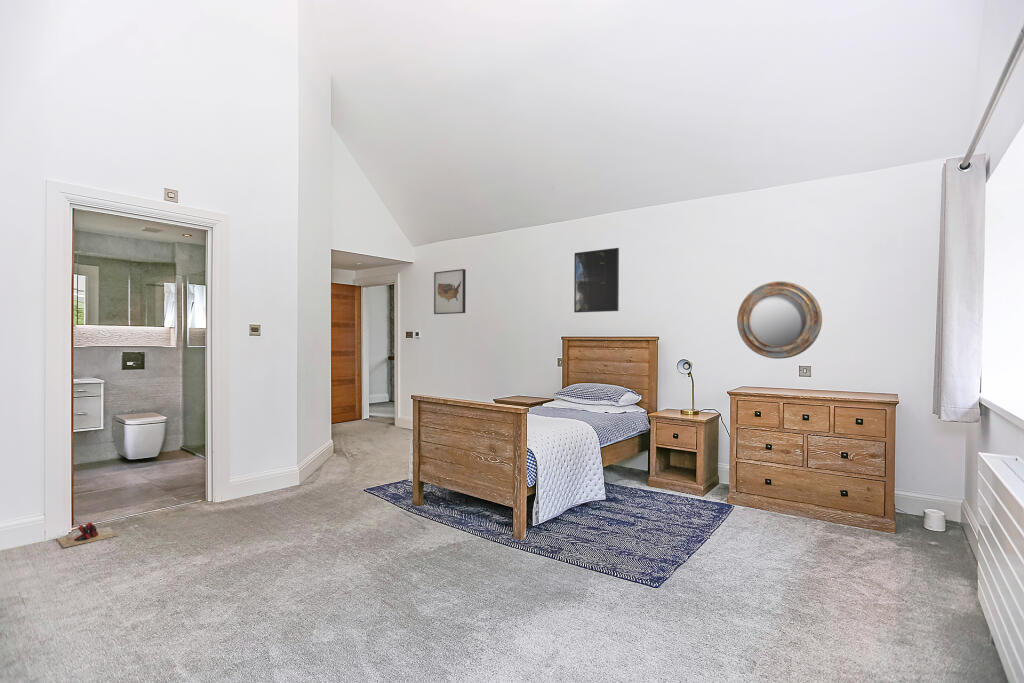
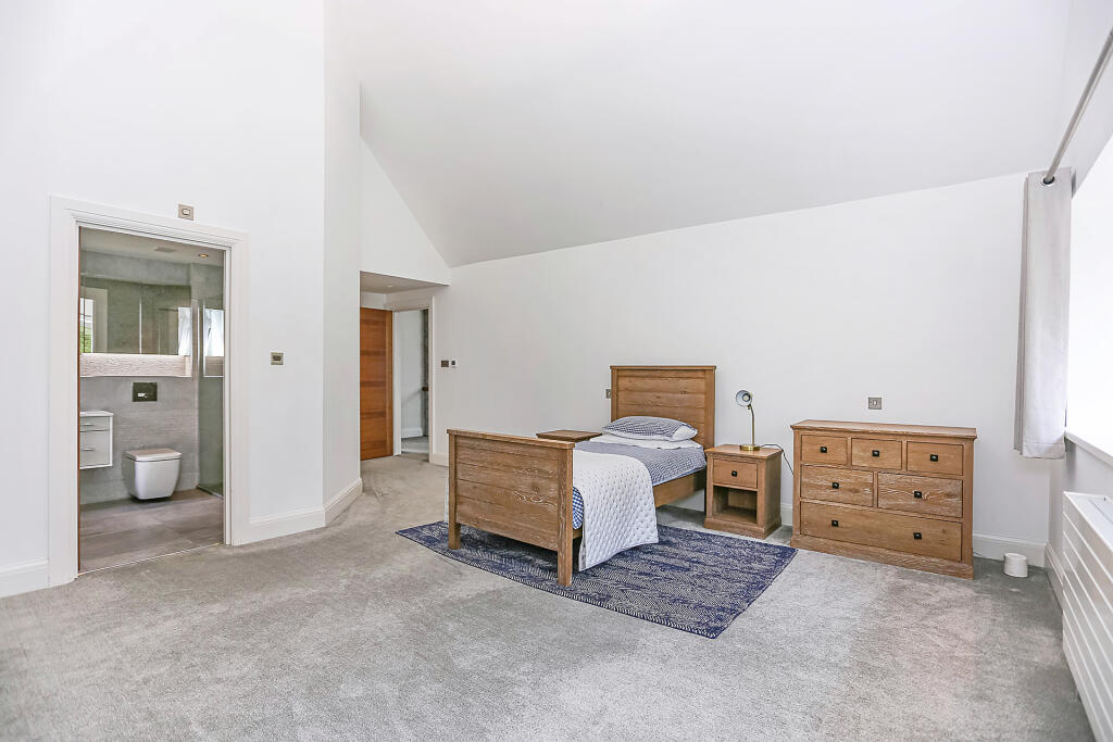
- wall art (449, 292)
- home mirror (777, 320)
- slippers (87, 530)
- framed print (595, 281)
